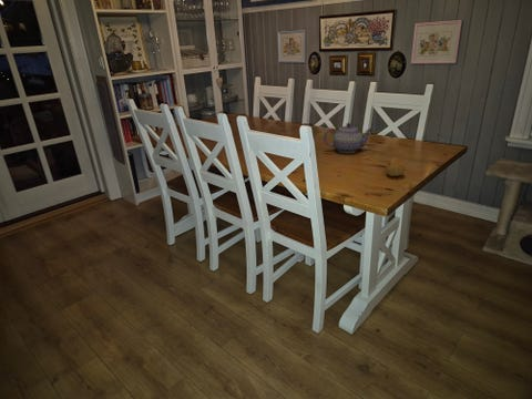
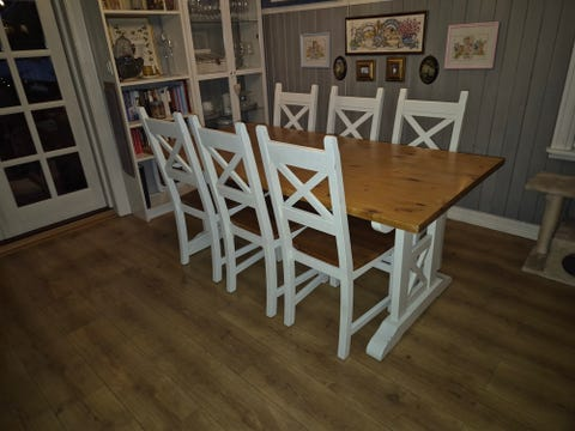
- fruit (396, 166)
- teapot (347, 136)
